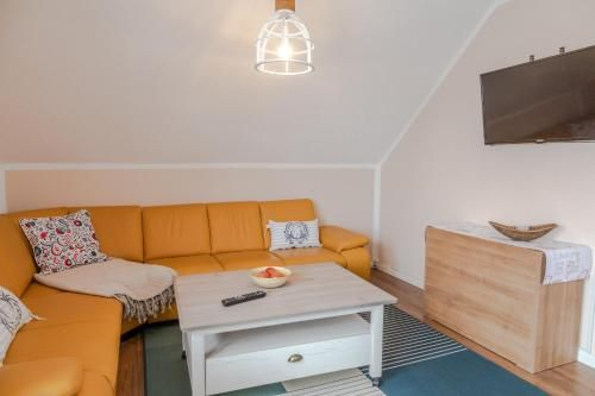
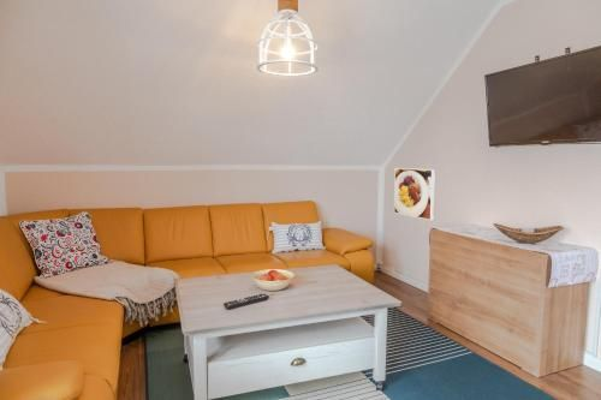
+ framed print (412, 192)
